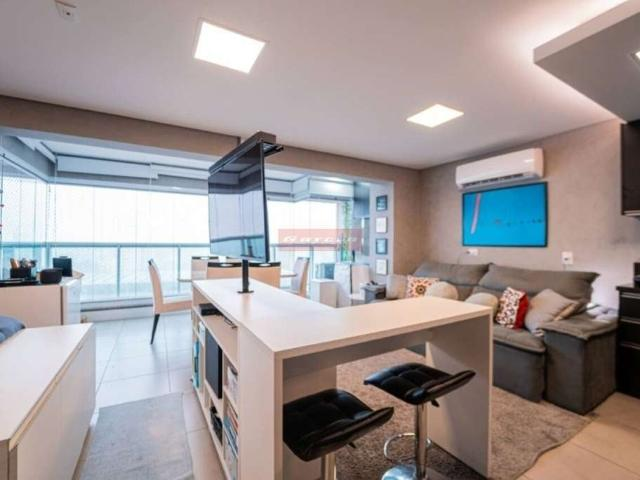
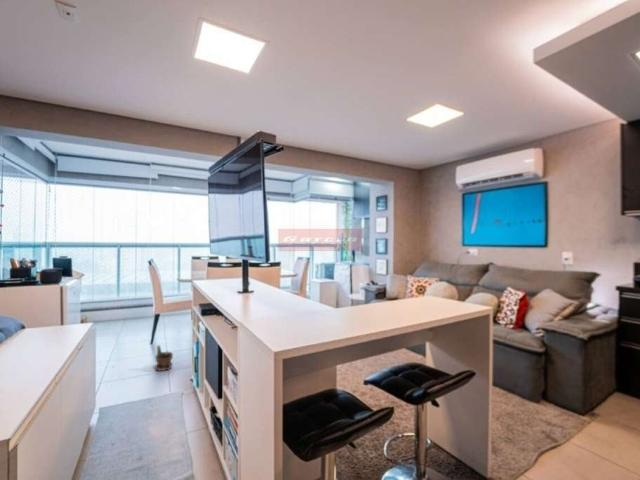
+ potted plant (164, 356)
